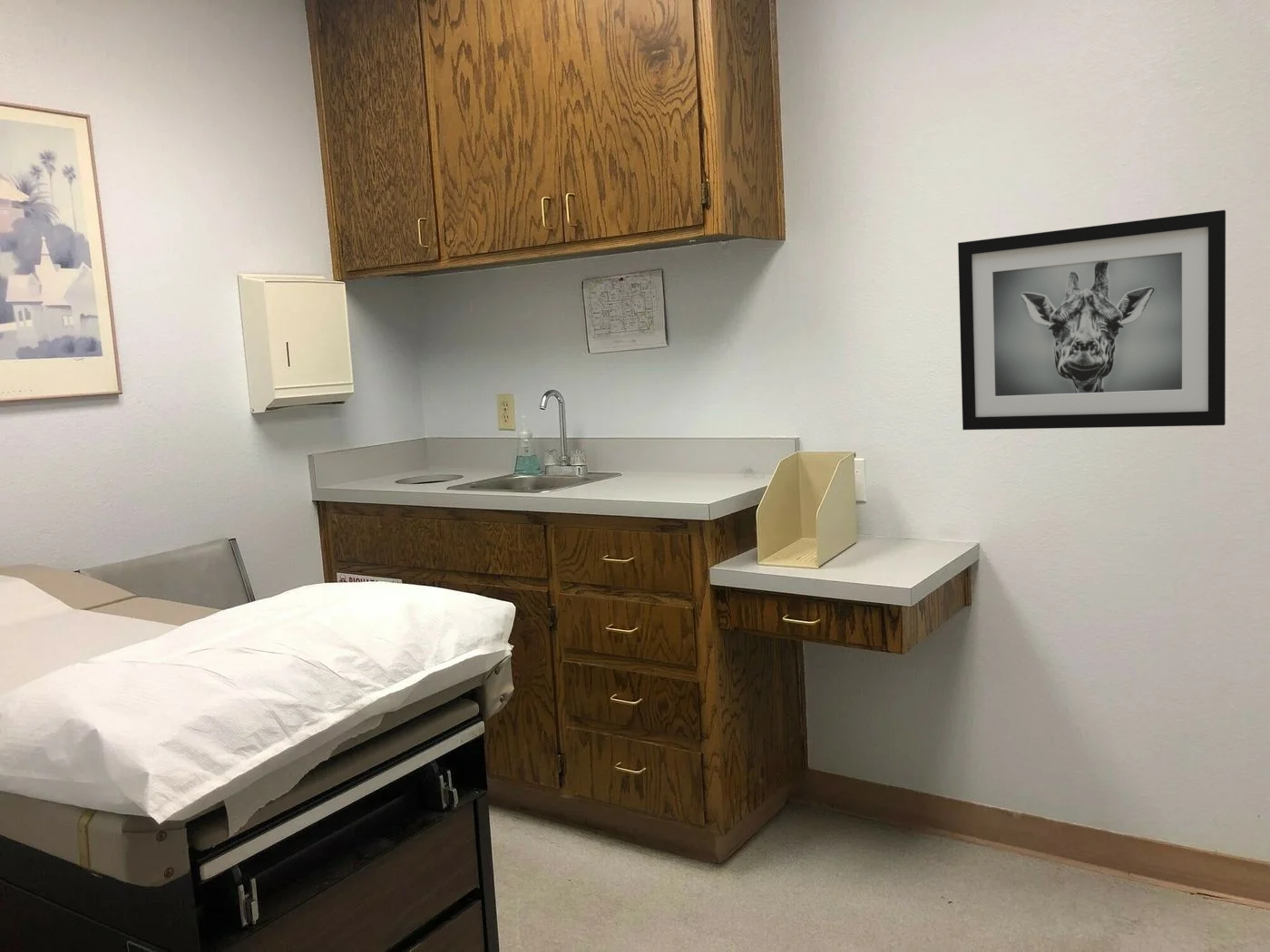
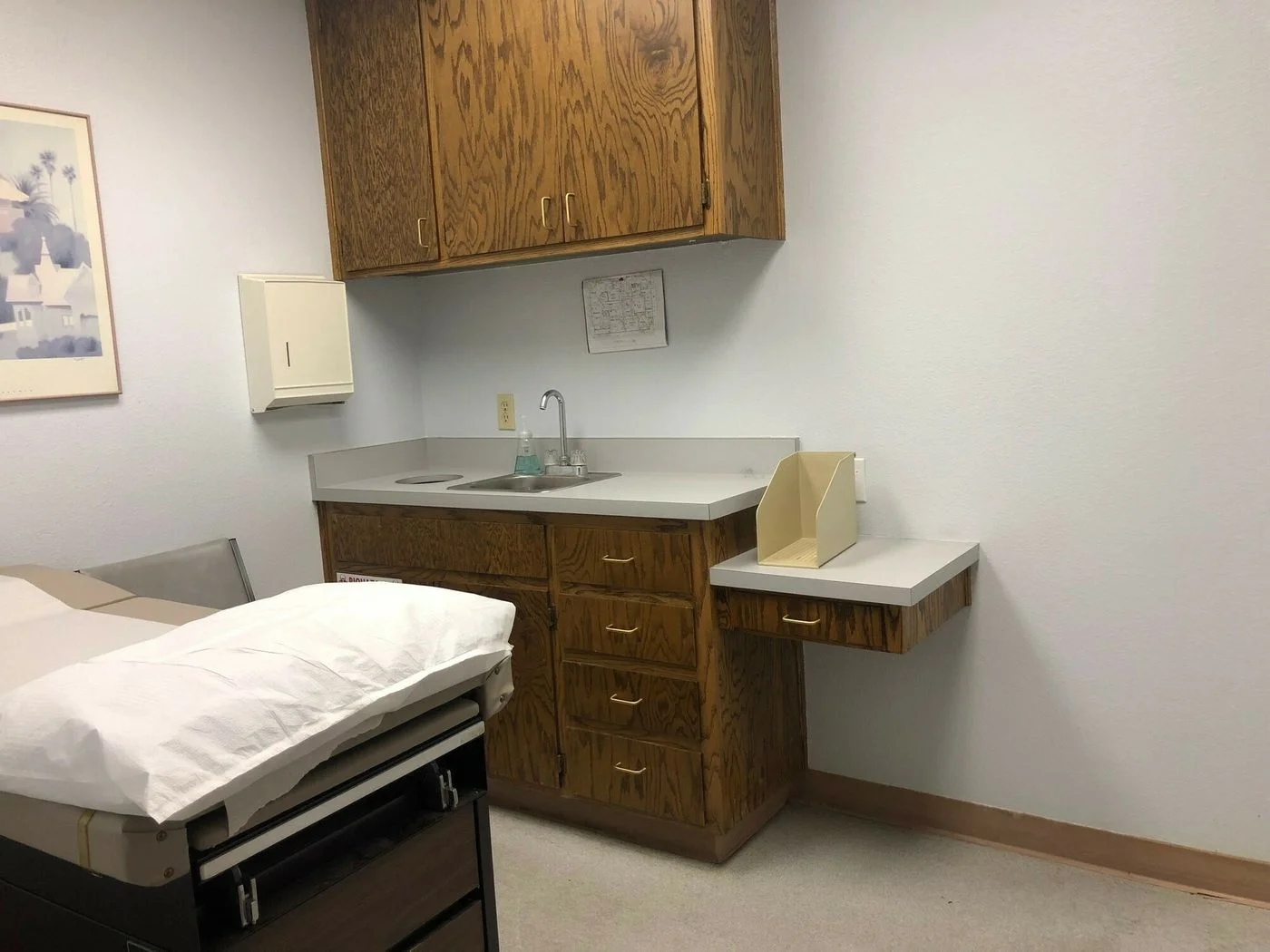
- wall art (1084, 328)
